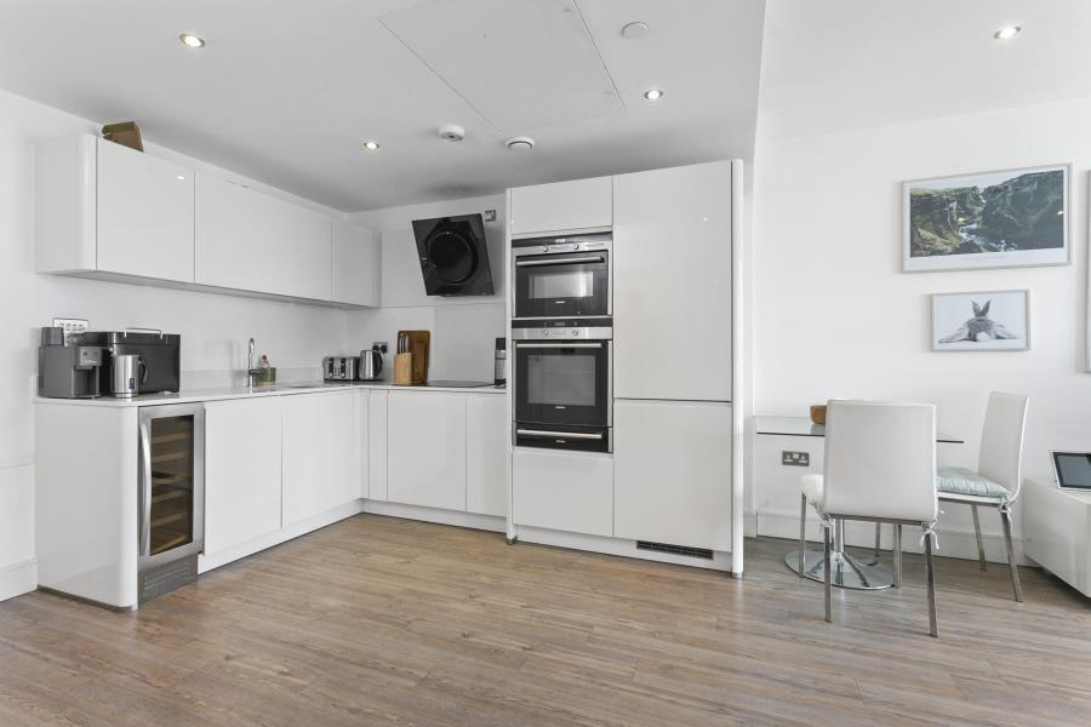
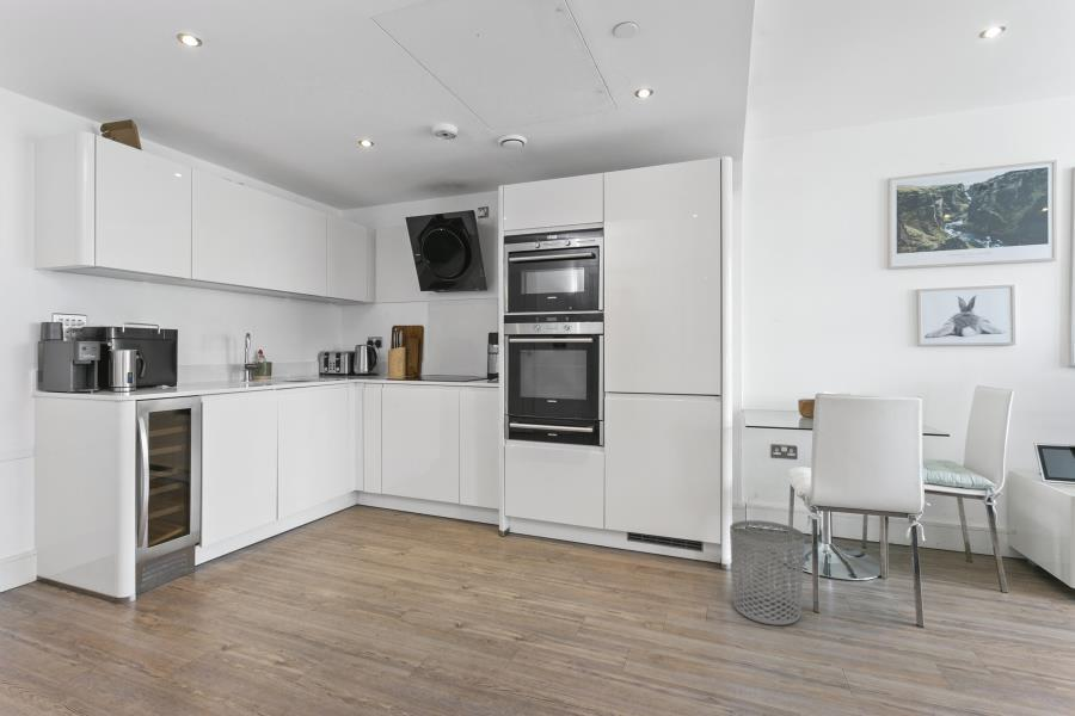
+ waste bin (766, 570)
